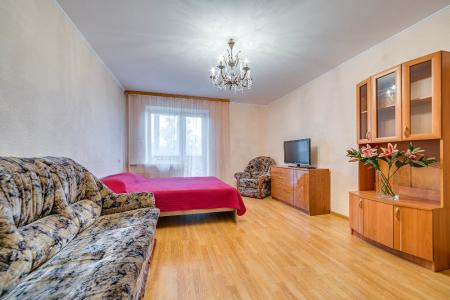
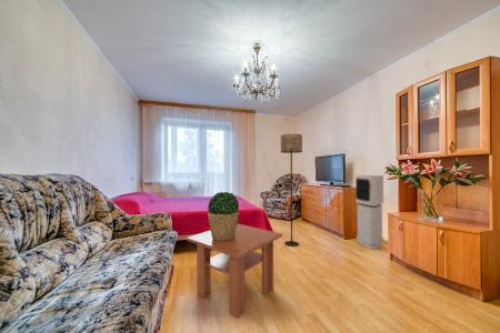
+ air purifier (372, 210)
+ floor lamp (291, 189)
+ potted plant (223, 214)
+ coffee table (236, 263)
